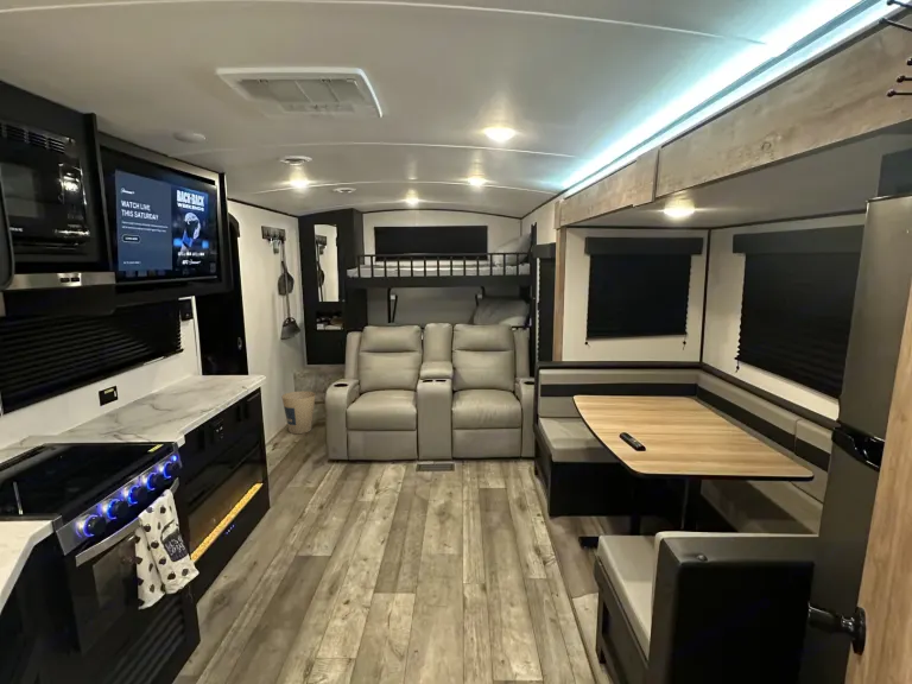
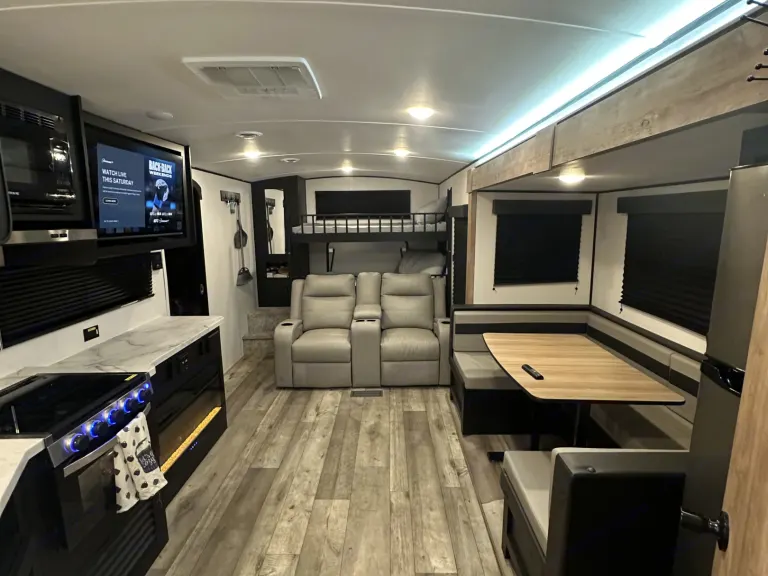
- trash can (299, 412)
